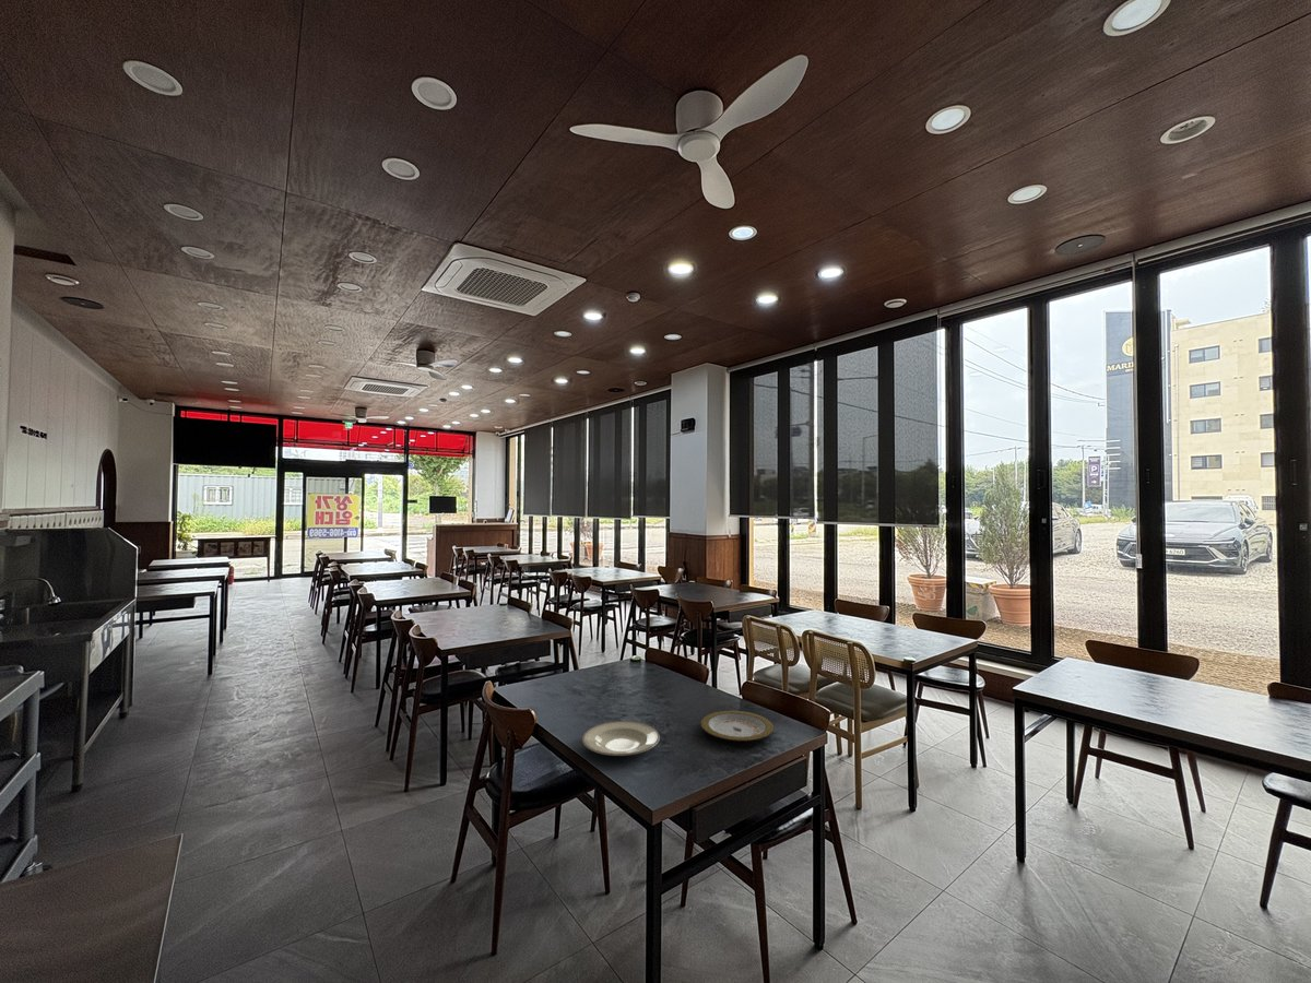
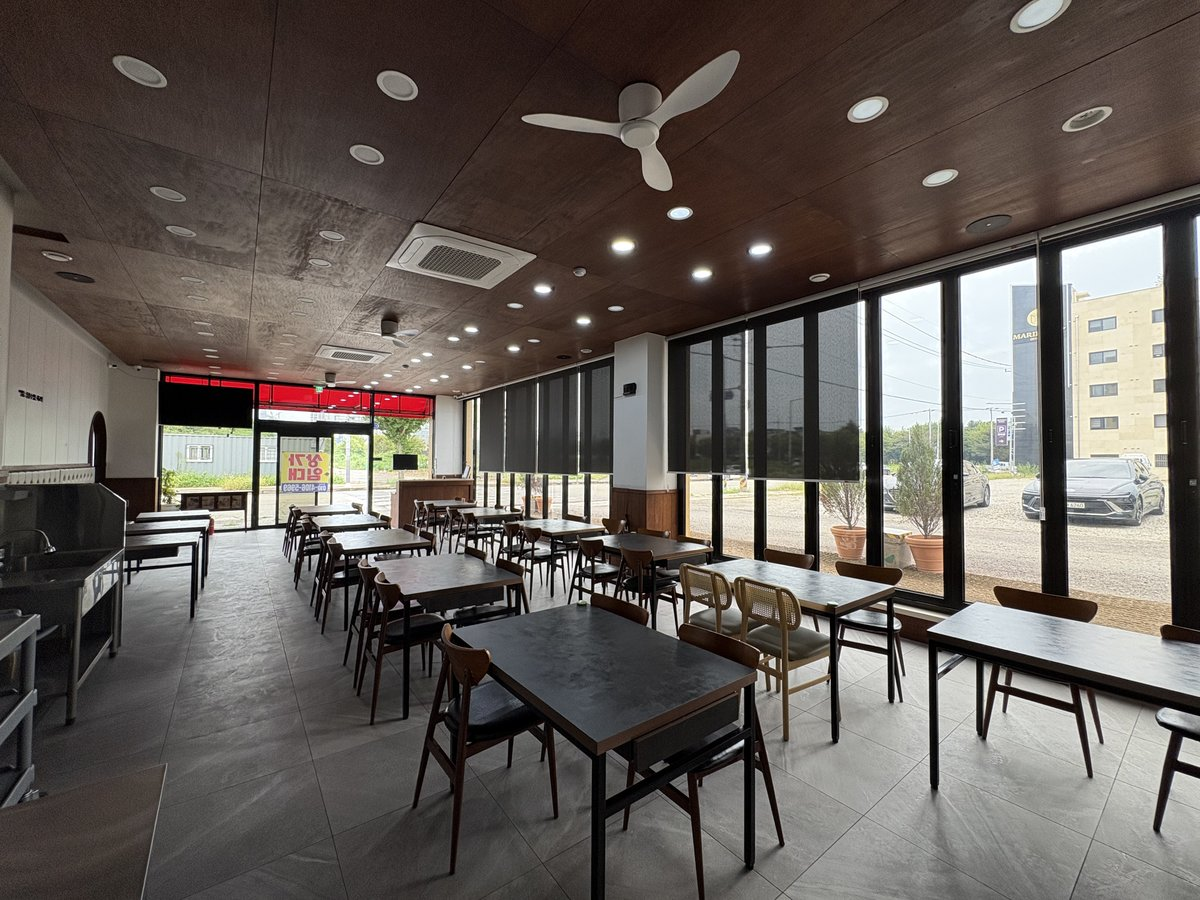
- plate (621, 741)
- plate (736, 727)
